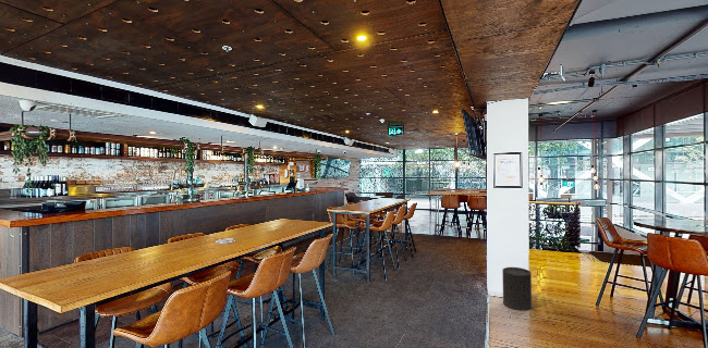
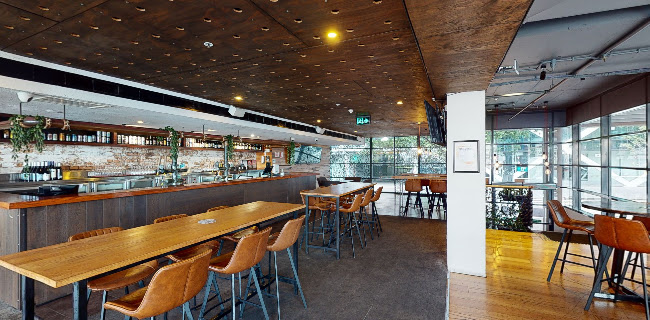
- trash can (516, 287)
